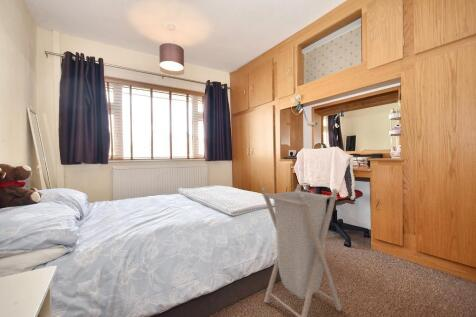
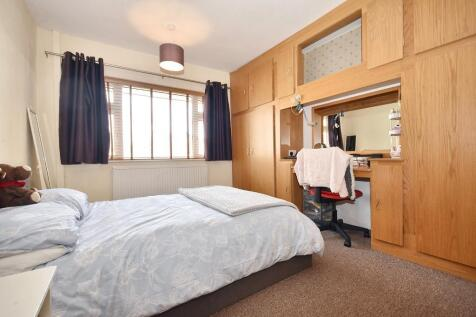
- laundry hamper (299, 247)
